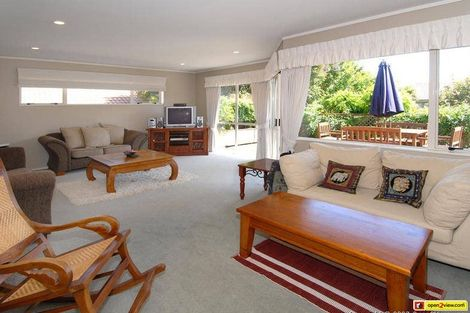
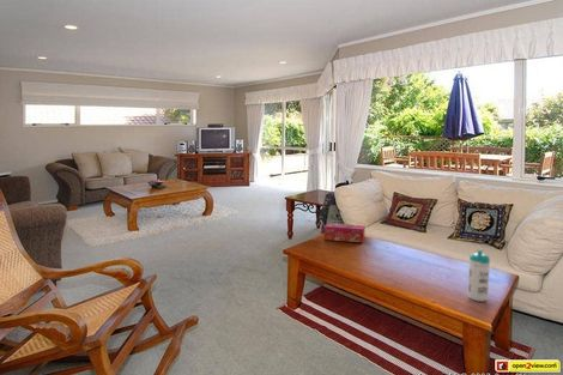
+ water bottle (478, 273)
+ tissue box (344, 231)
